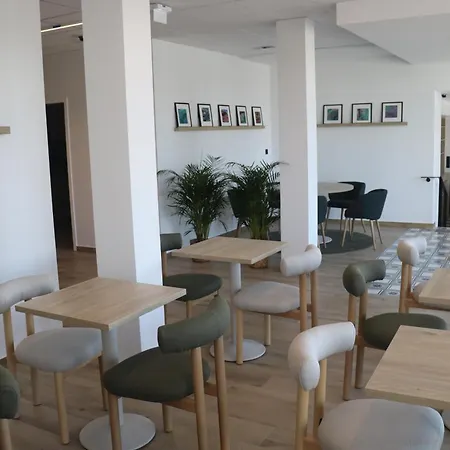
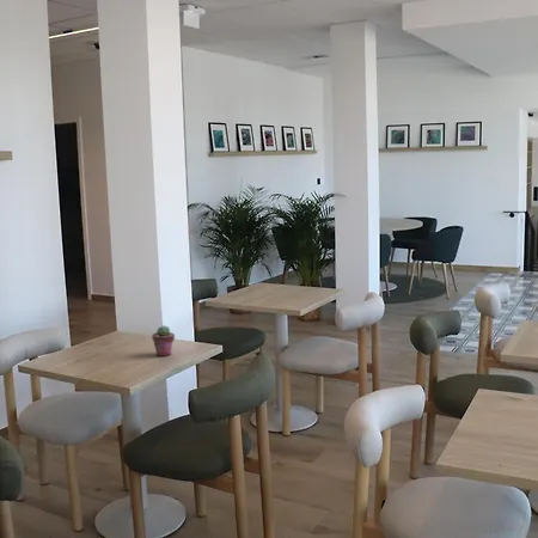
+ potted succulent (163, 340)
